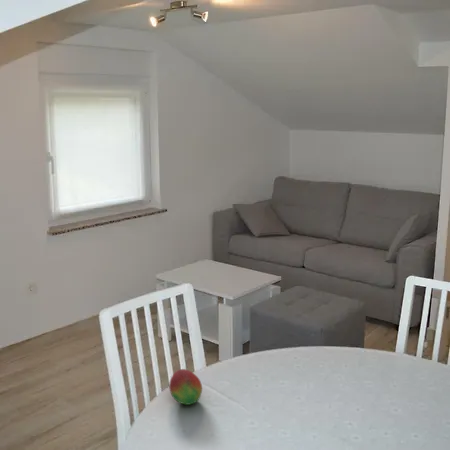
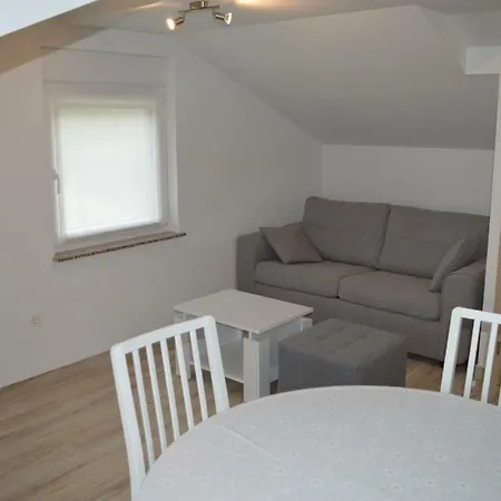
- fruit (186, 387)
